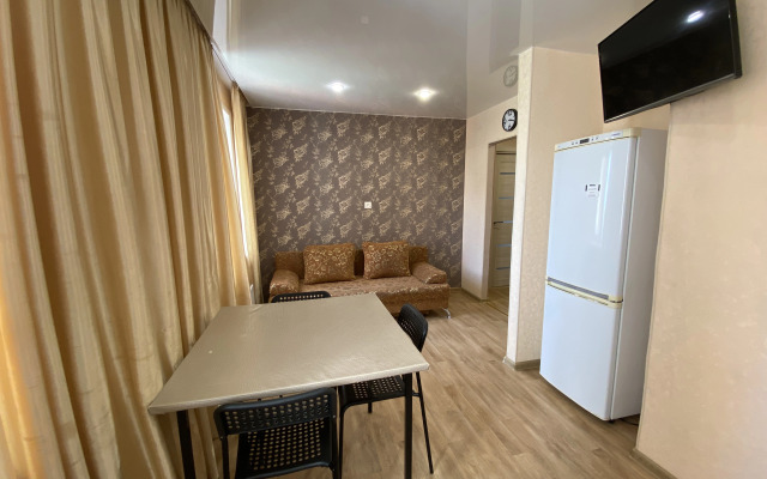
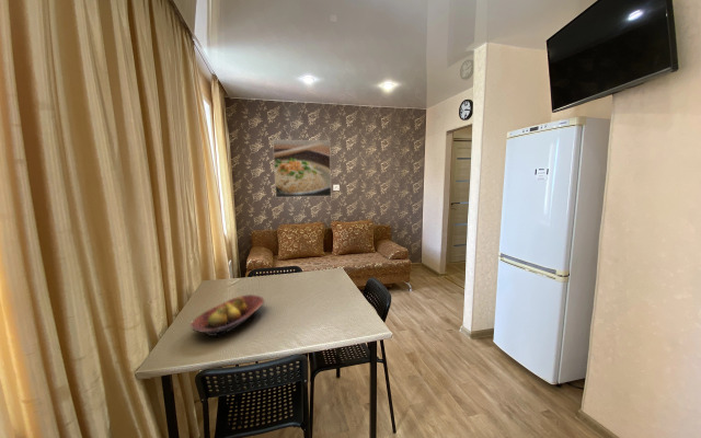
+ fruit bowl (230, 311)
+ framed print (302, 169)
